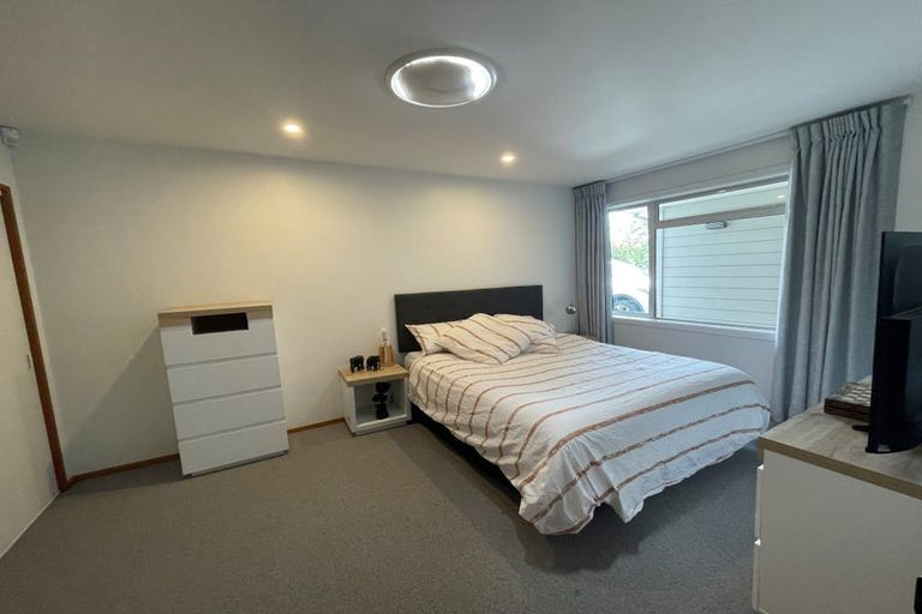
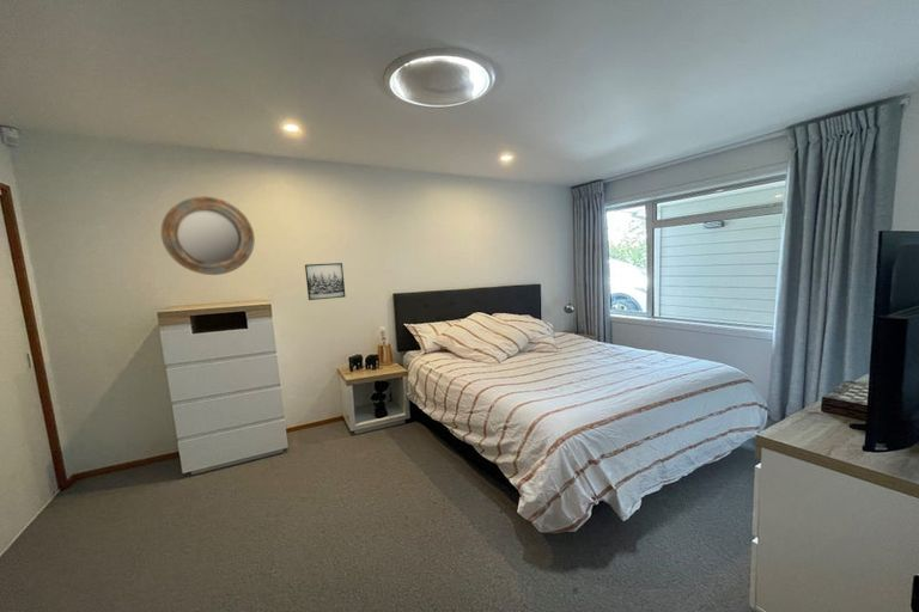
+ wall art (325, 281)
+ home mirror (209, 235)
